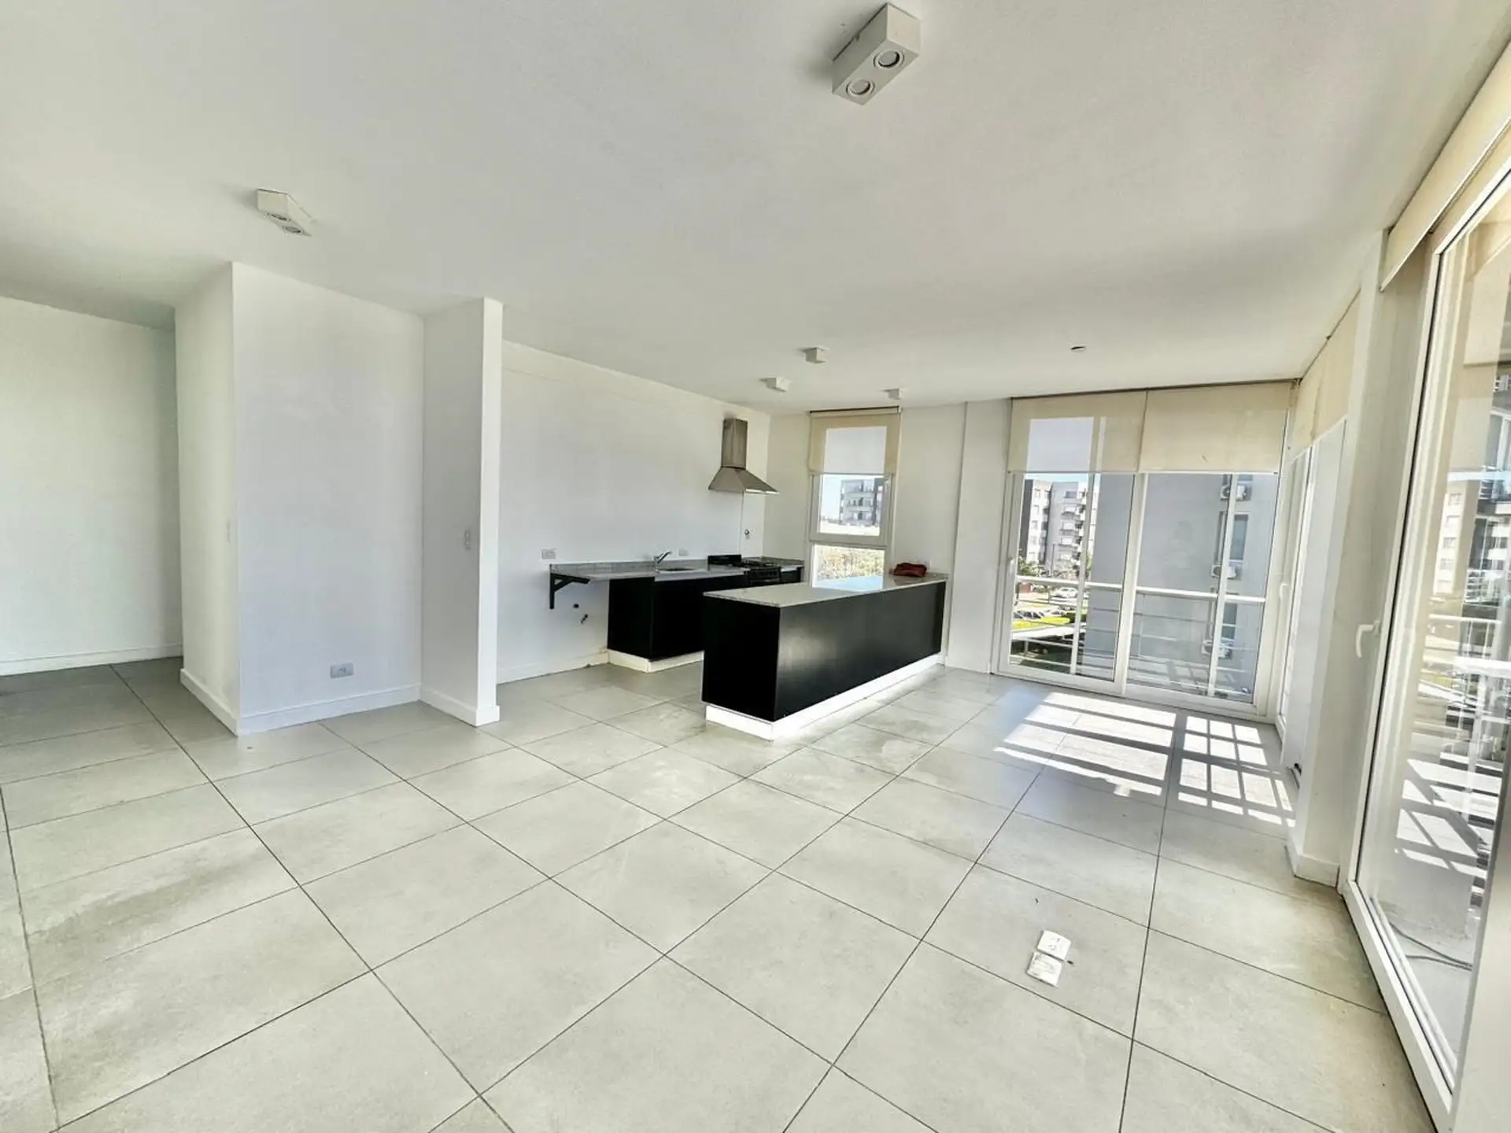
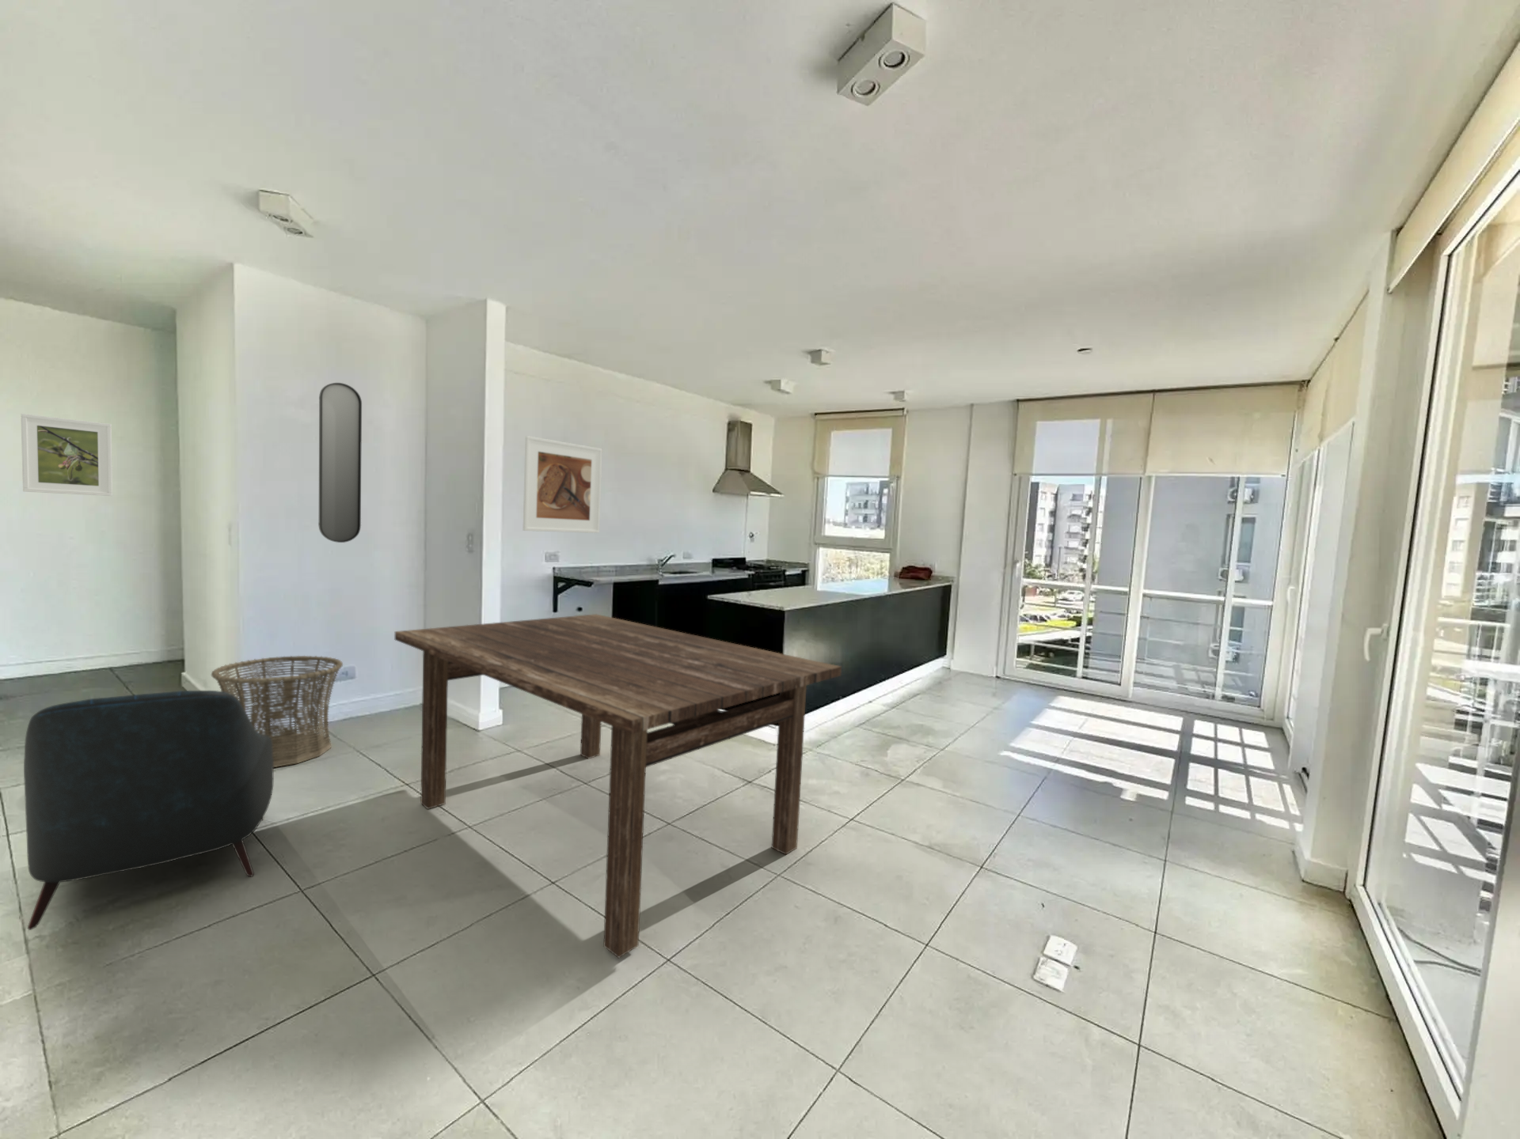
+ home mirror (340, 463)
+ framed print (68, 456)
+ armchair (156, 774)
+ dining table (600, 737)
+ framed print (565, 487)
+ basket (280, 708)
